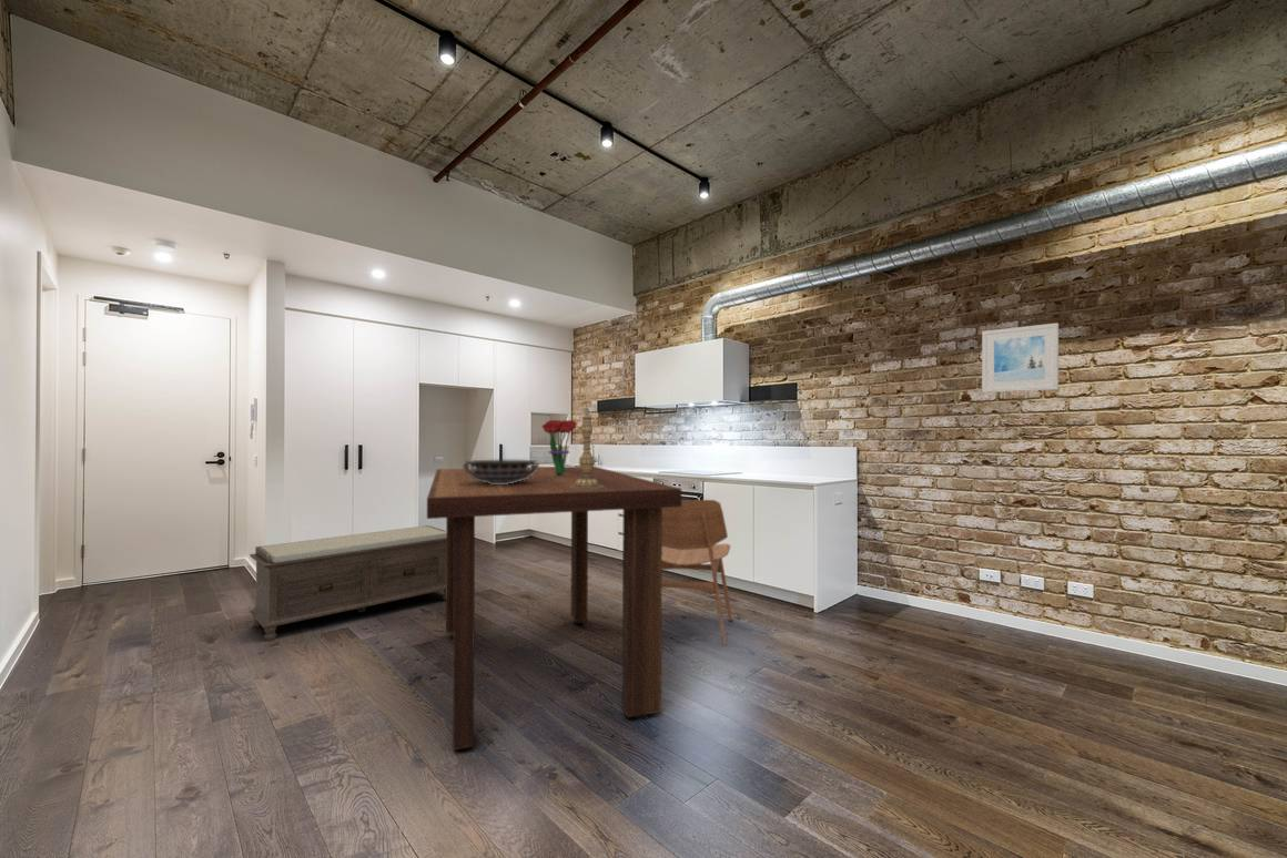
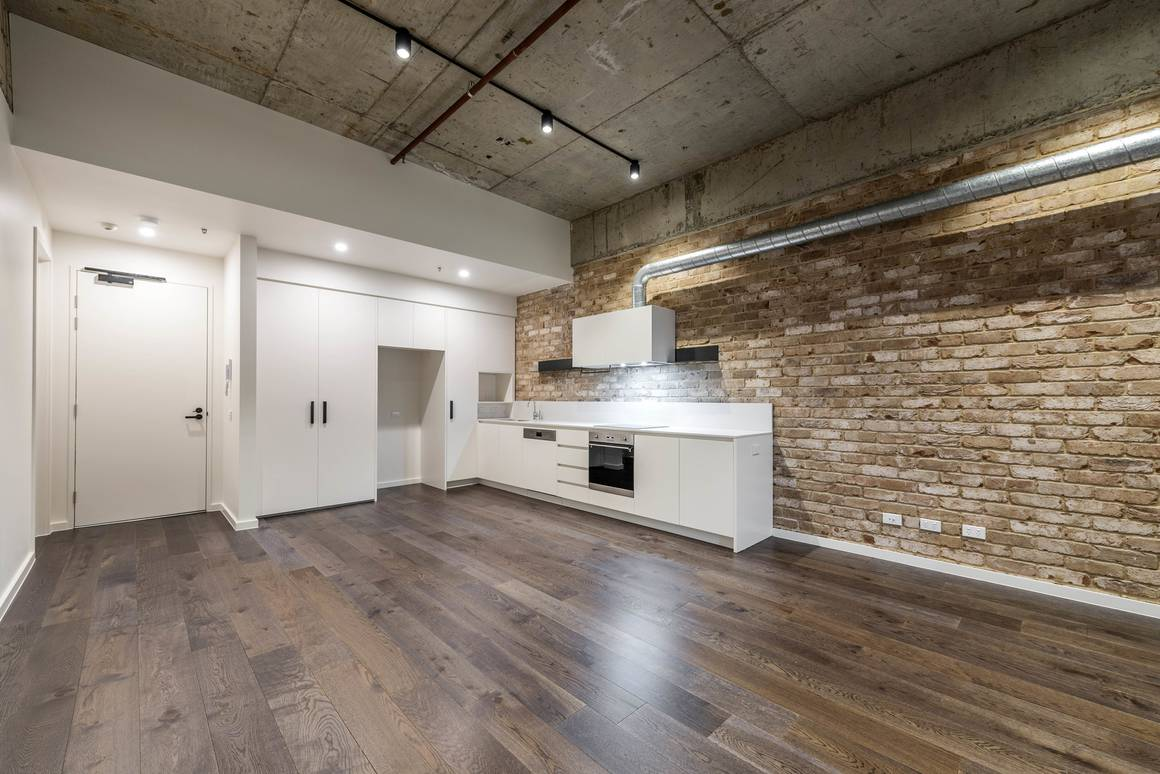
- bouquet (558, 447)
- dining chair (685, 561)
- dining table (571, 573)
- candlestick (586, 446)
- decorative bowl (501, 471)
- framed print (1019, 359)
- bench (359, 574)
